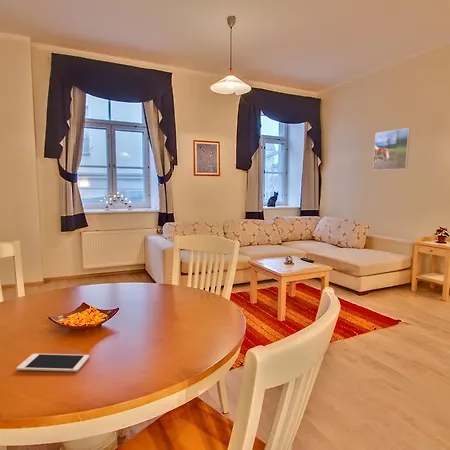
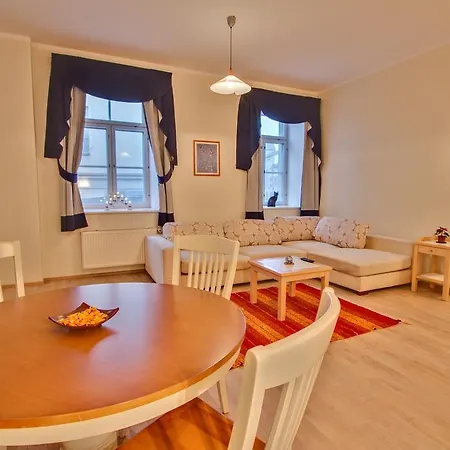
- cell phone (54, 362)
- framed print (390, 150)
